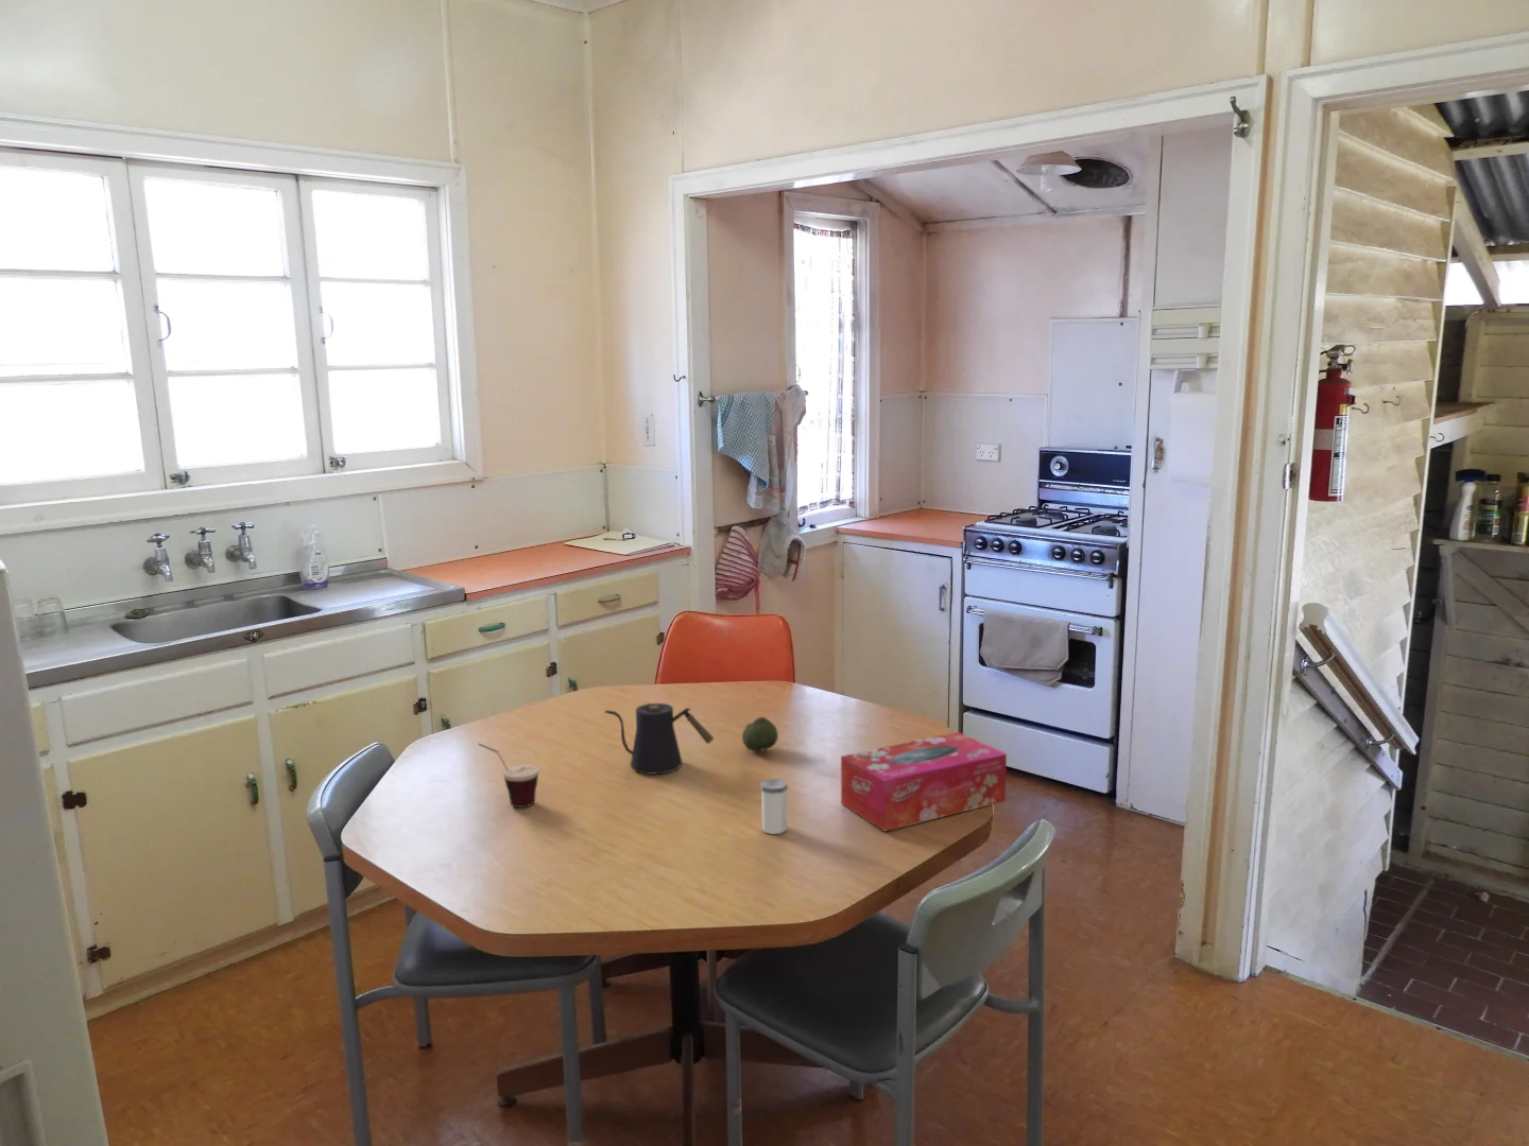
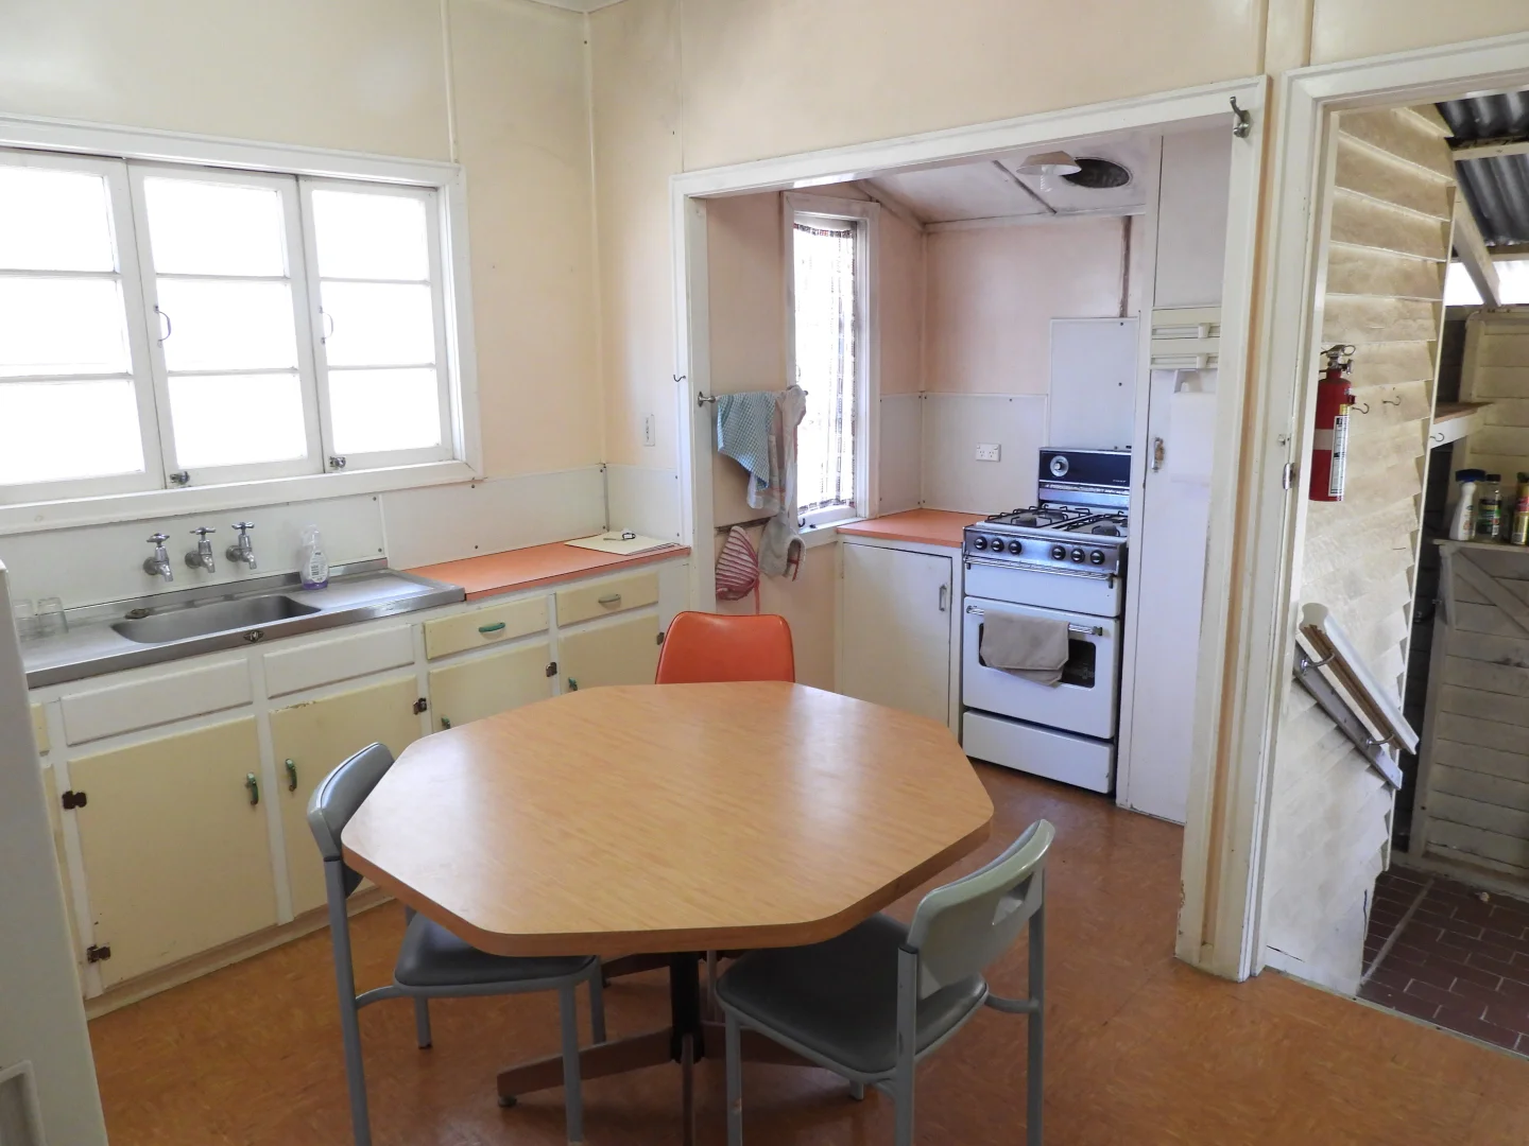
- tissue box (922, 778)
- salt shaker (774, 807)
- cup (508, 774)
- fruit (760, 734)
- kettle (659, 736)
